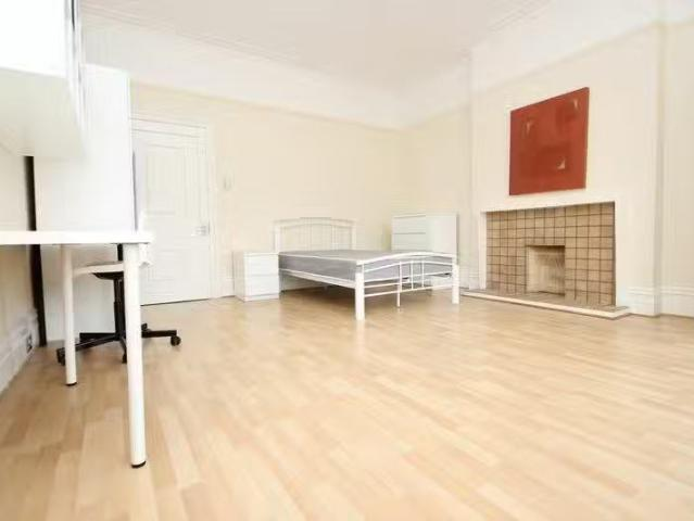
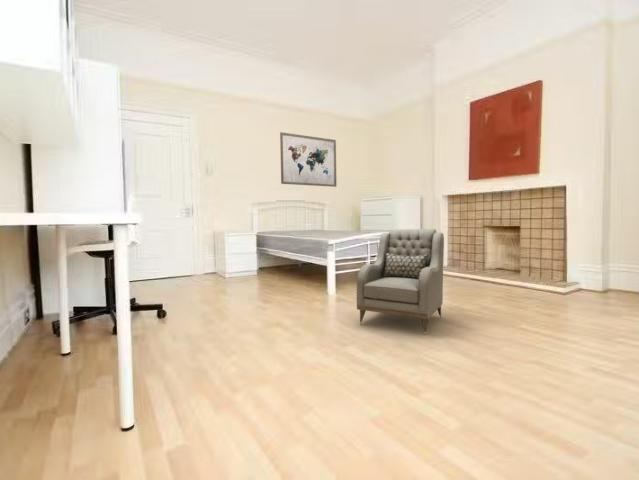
+ armchair (402, 259)
+ wall art (309, 160)
